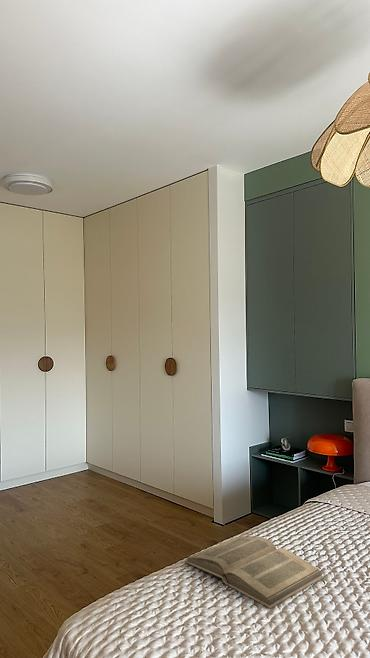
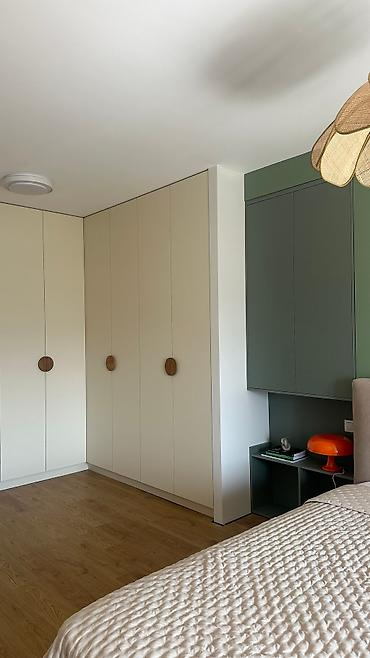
- book (251, 561)
